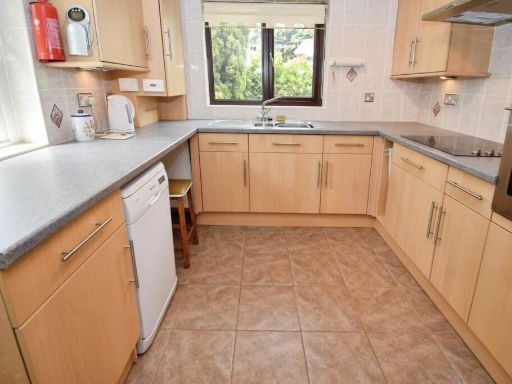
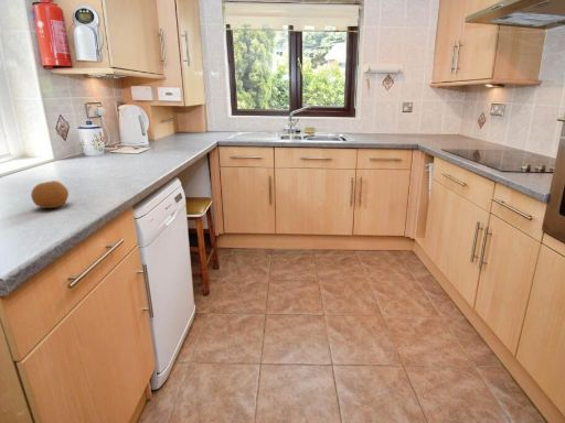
+ fruit (50, 194)
